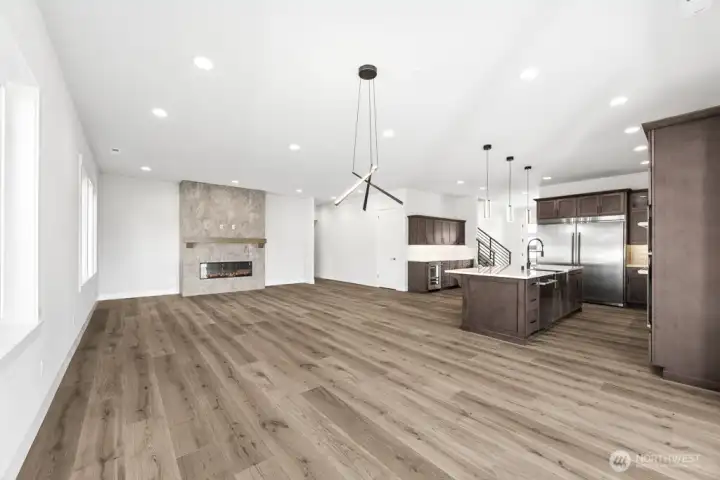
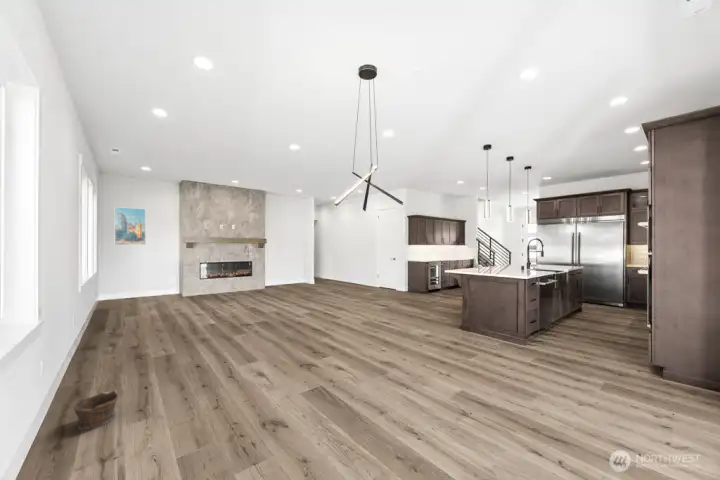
+ clay pot (96, 405)
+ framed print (130, 226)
